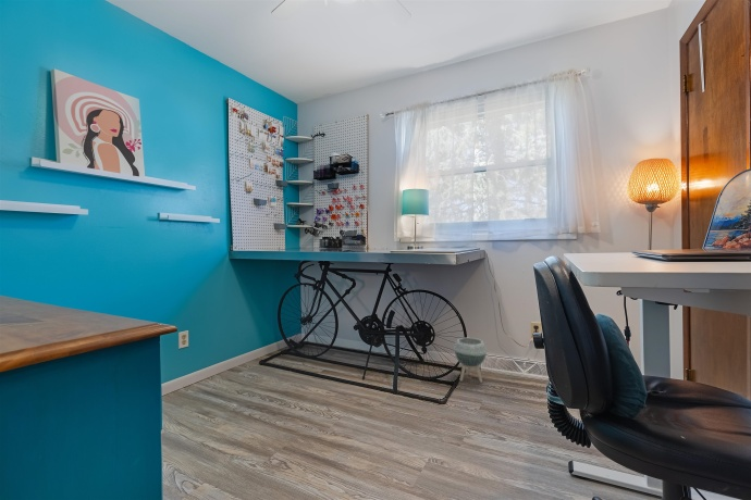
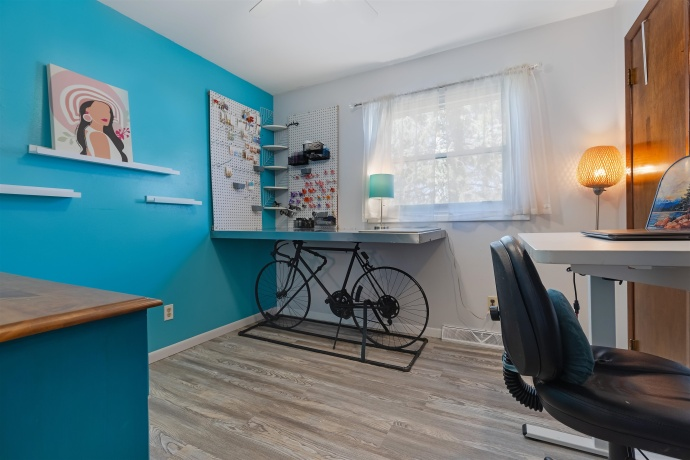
- planter (470, 360)
